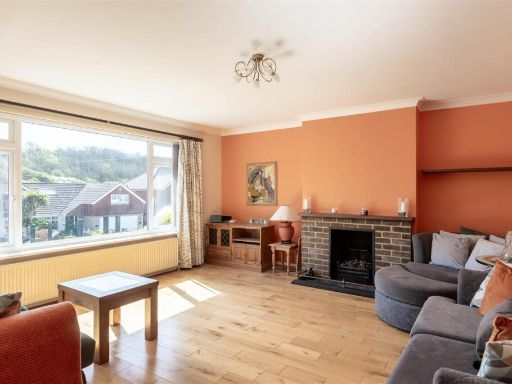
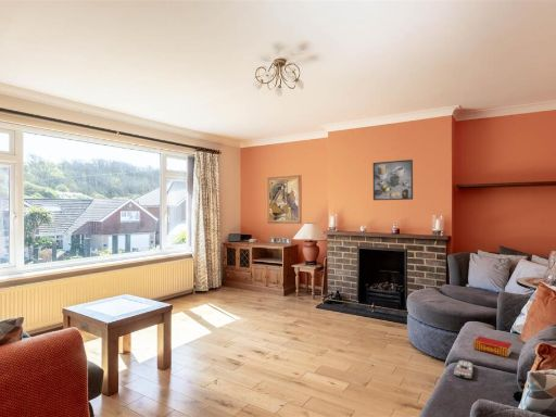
+ book (492, 346)
+ remote control (464, 368)
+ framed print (392, 180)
